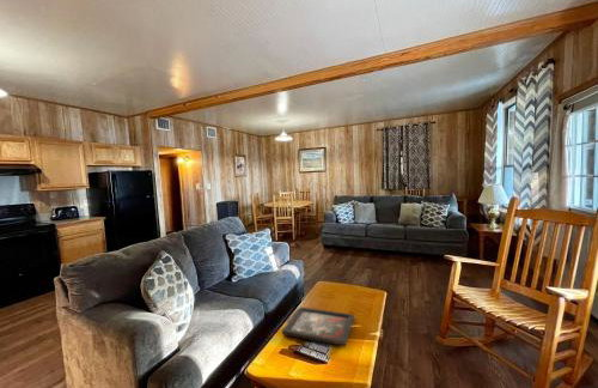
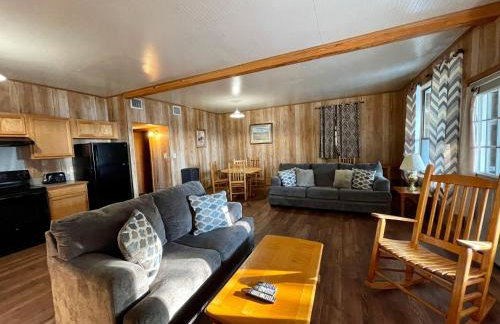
- decorative tray (319, 323)
